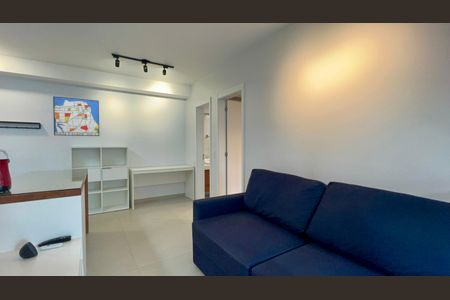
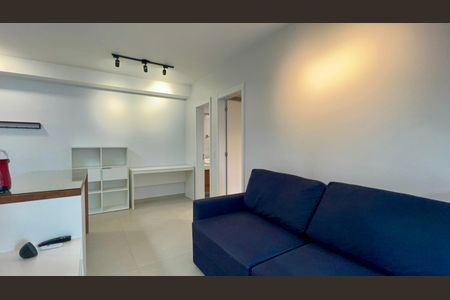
- wall art (77, 117)
